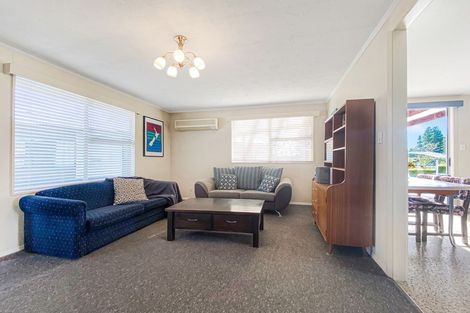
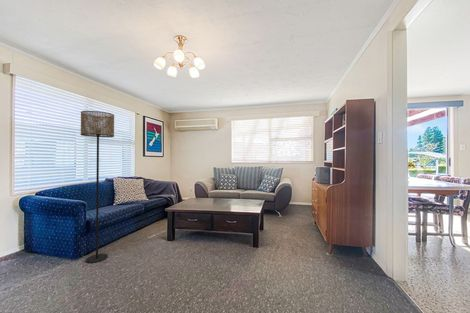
+ floor lamp (97, 185)
